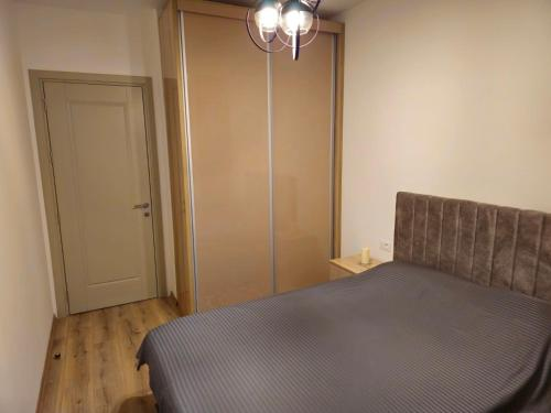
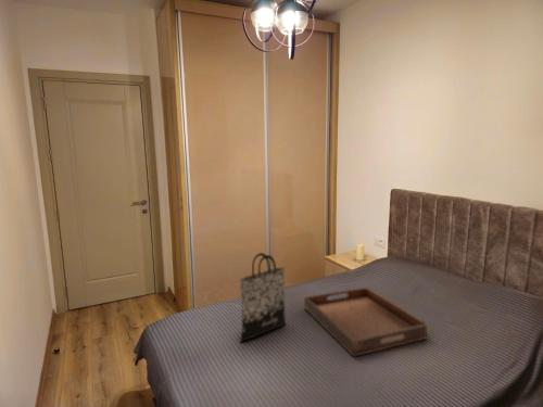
+ serving tray (361, 316)
+ tote bag (262, 293)
